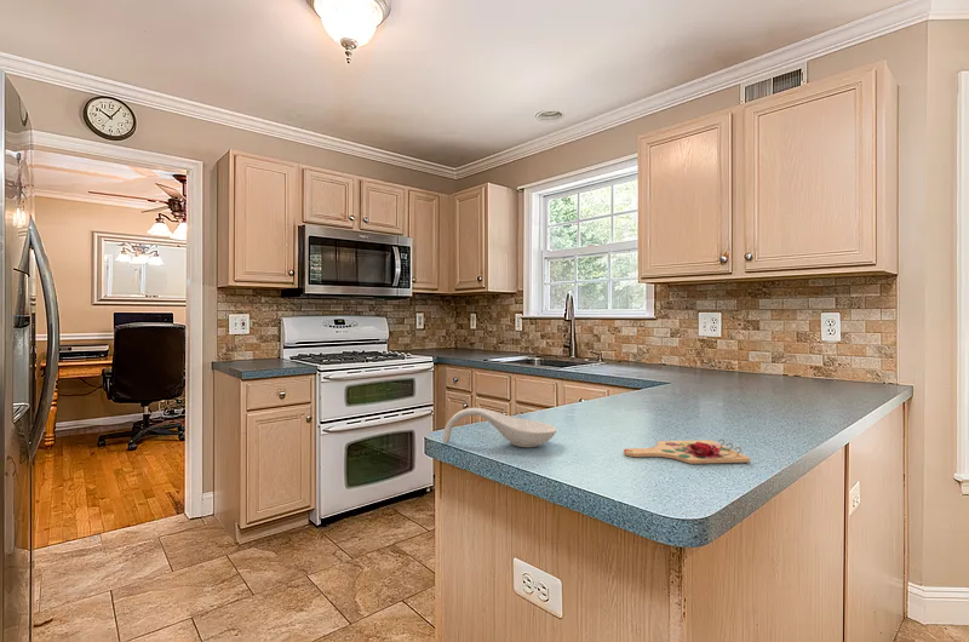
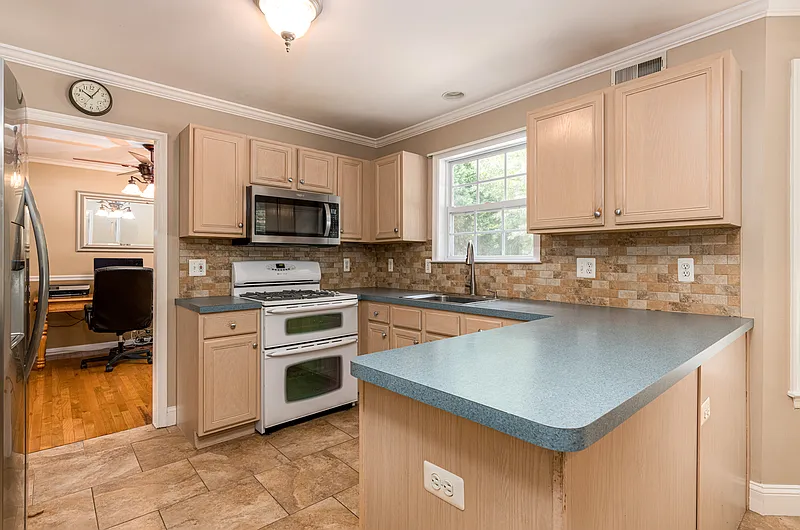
- spoon rest (499, 425)
- cutting board (677, 446)
